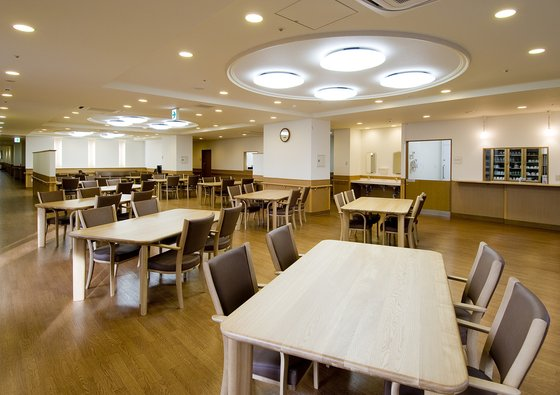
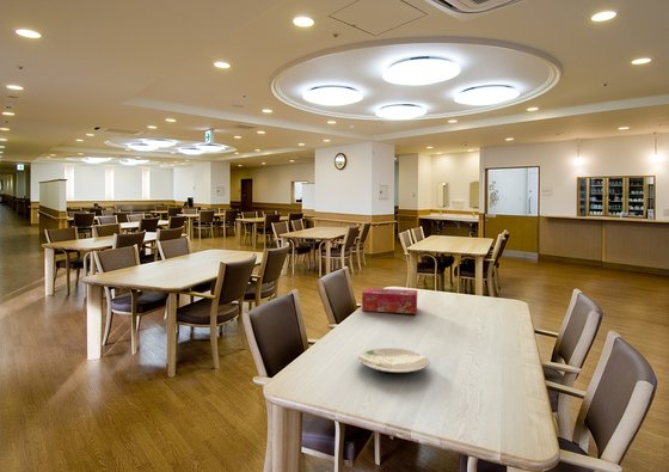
+ tissue box (389, 300)
+ plate (393, 363)
